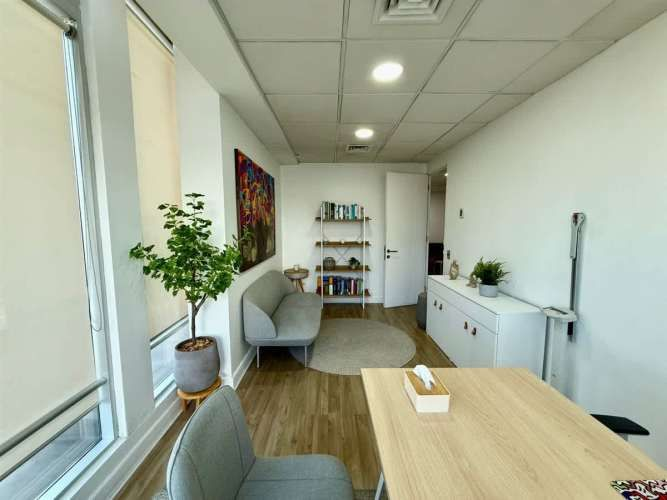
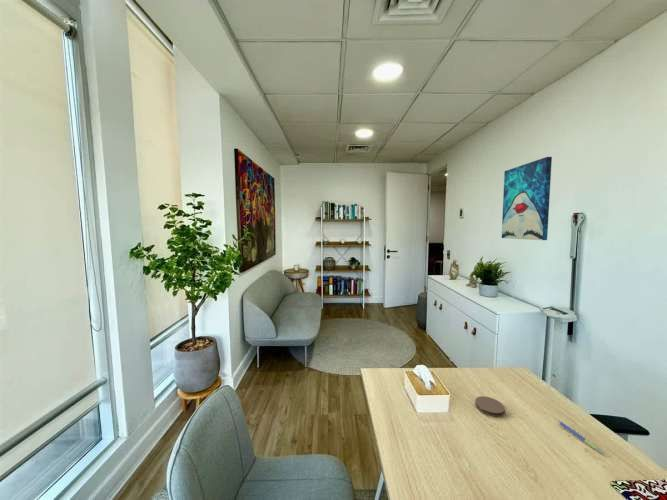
+ coaster (489, 405)
+ pen (579, 436)
+ wall art (523, 202)
